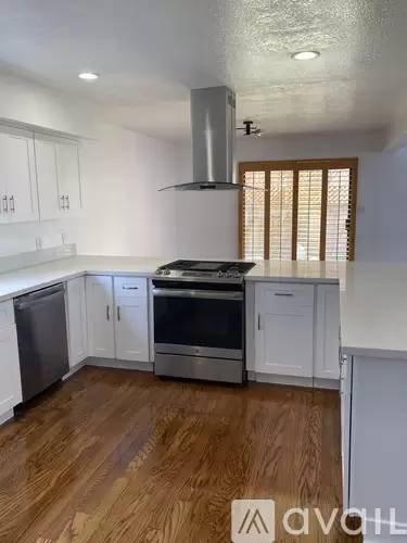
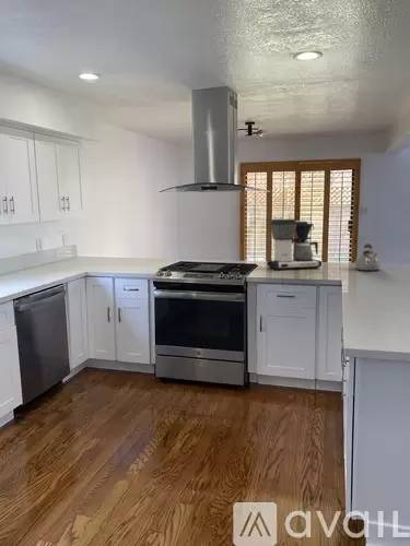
+ coffee maker (296, 244)
+ kettle (368, 257)
